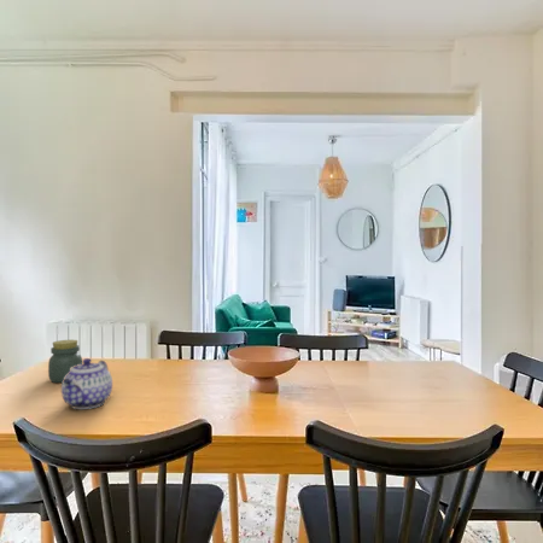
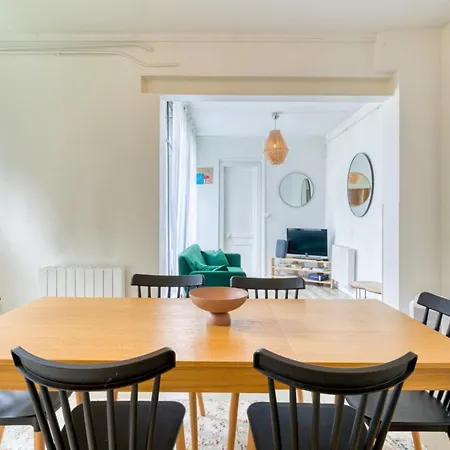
- teapot (87, 381)
- jar (65, 360)
